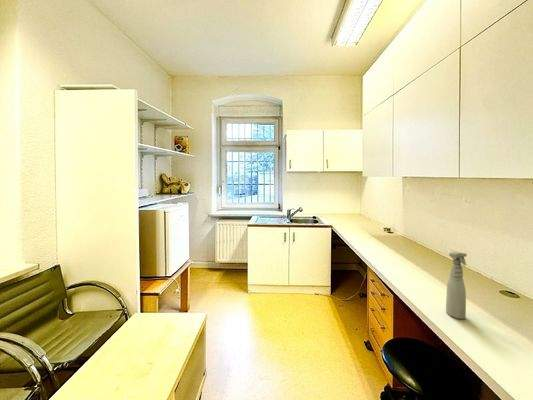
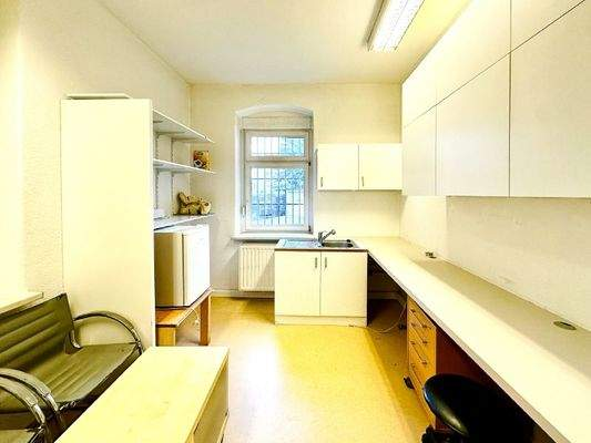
- spray bottle (456, 283)
